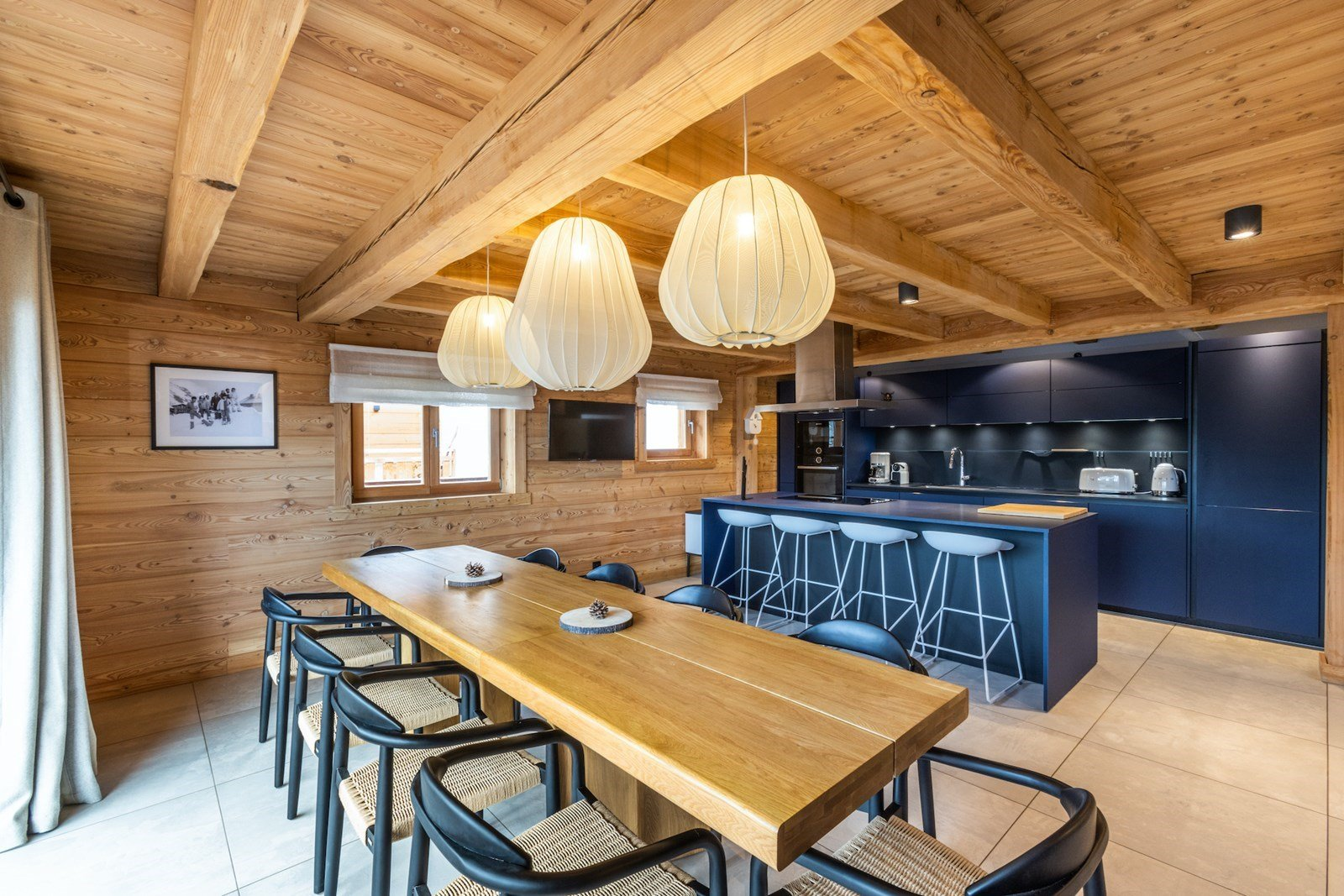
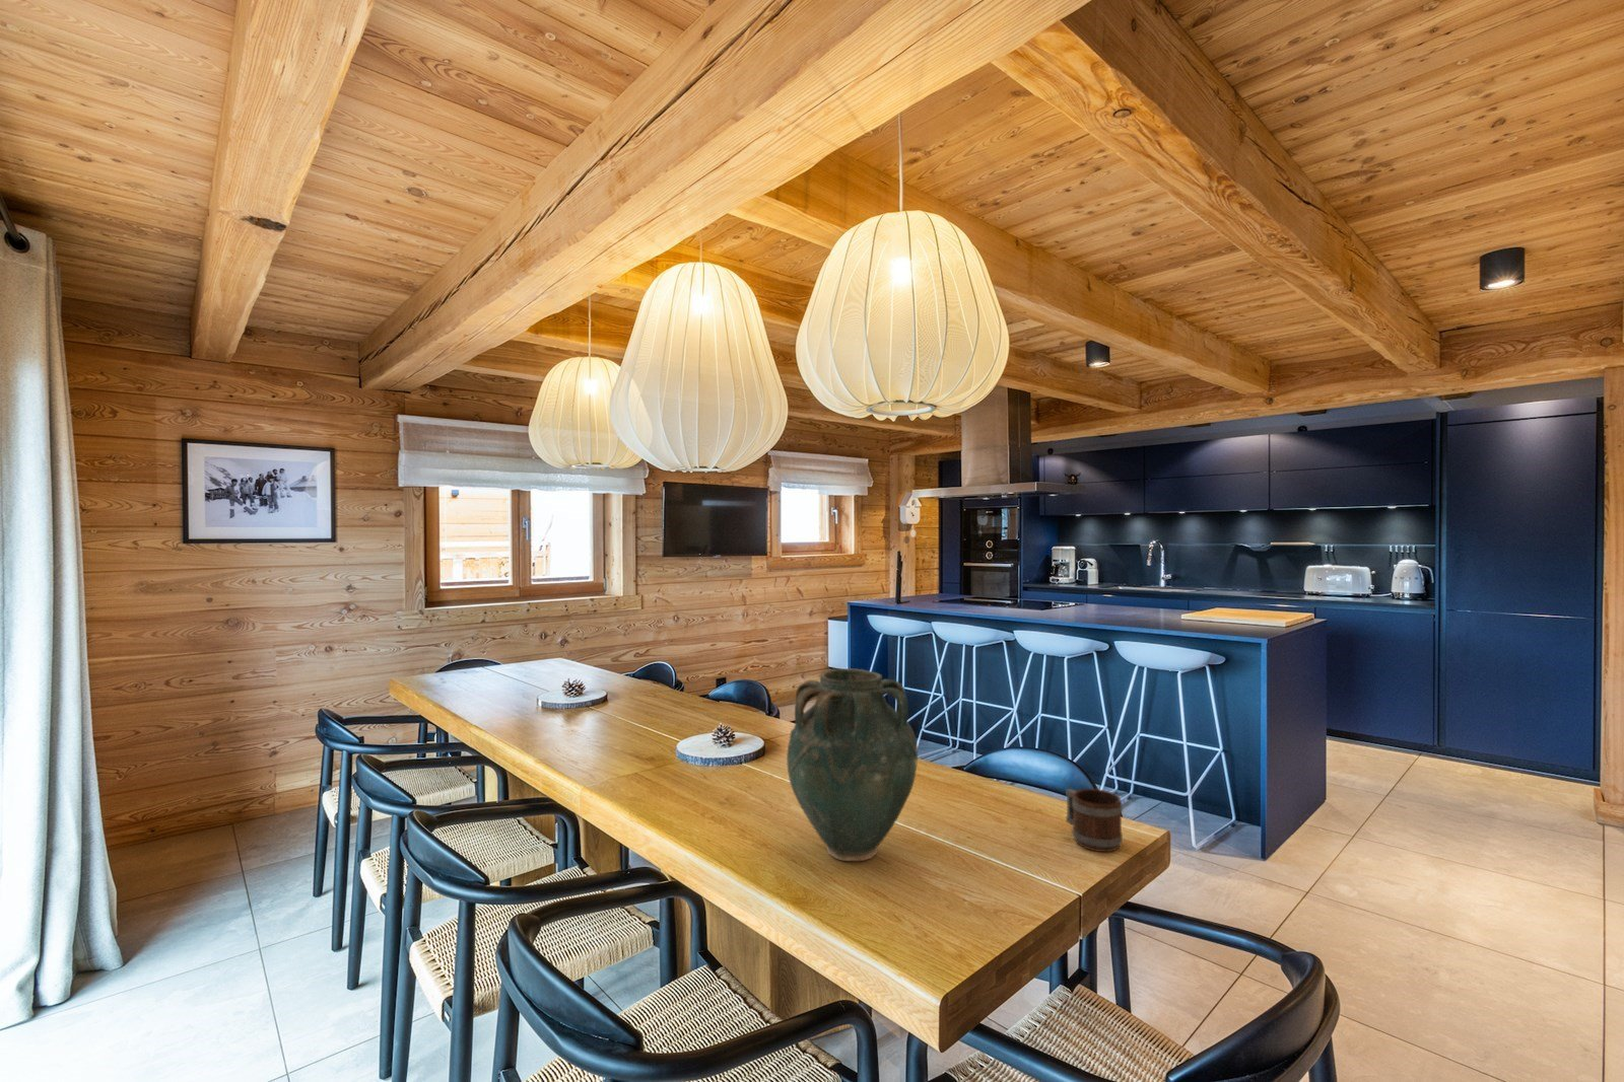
+ vase (852, 762)
+ mug (1090, 816)
